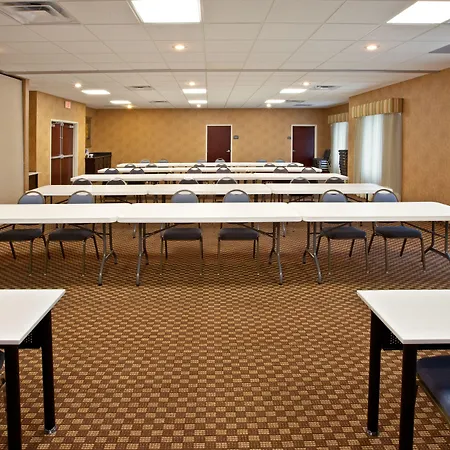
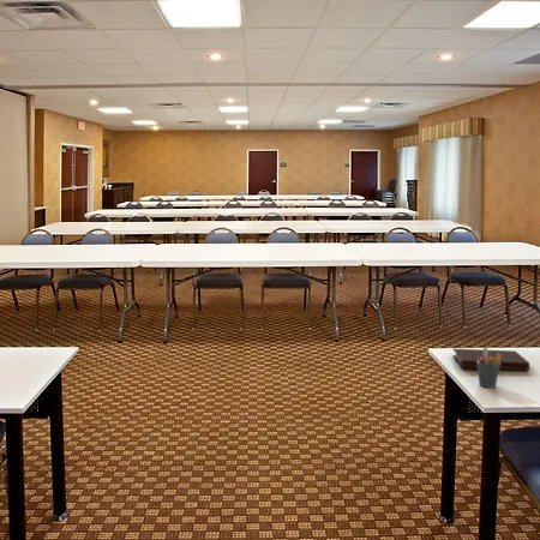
+ pen holder (488, 367)
+ notebook (488, 356)
